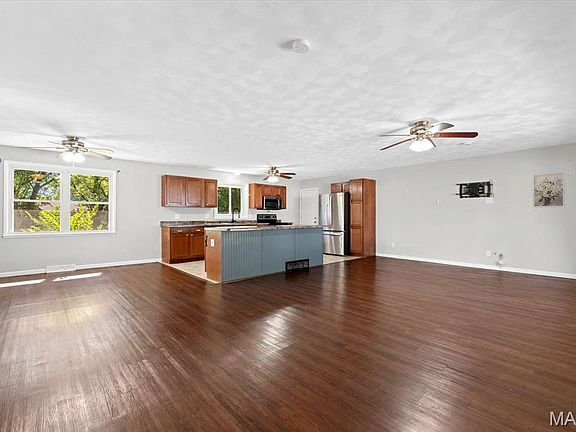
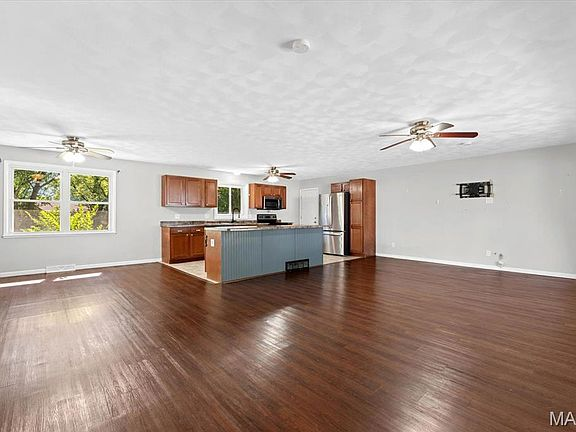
- wall art (548, 190)
